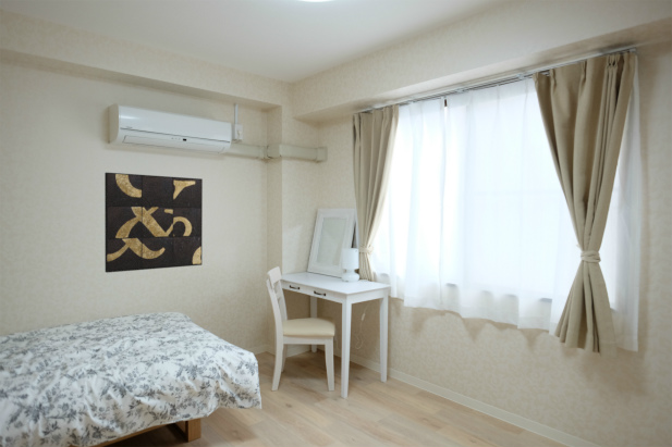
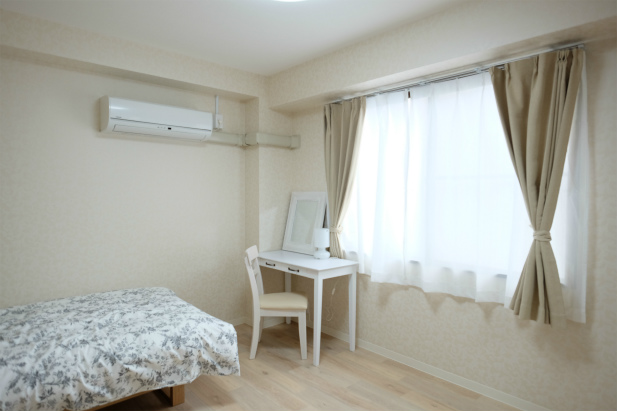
- wall art (157, 222)
